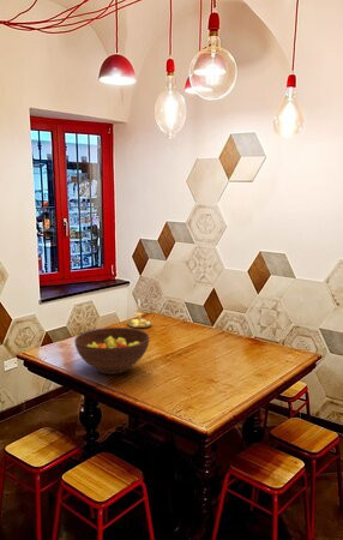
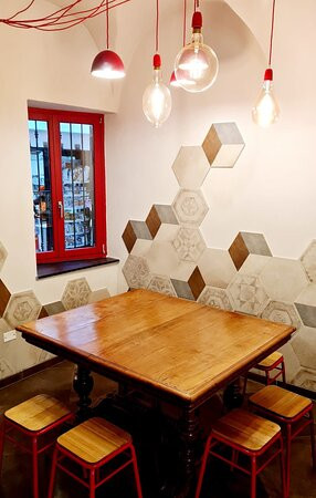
- fruit bowl (113, 353)
- candle holder (140, 312)
